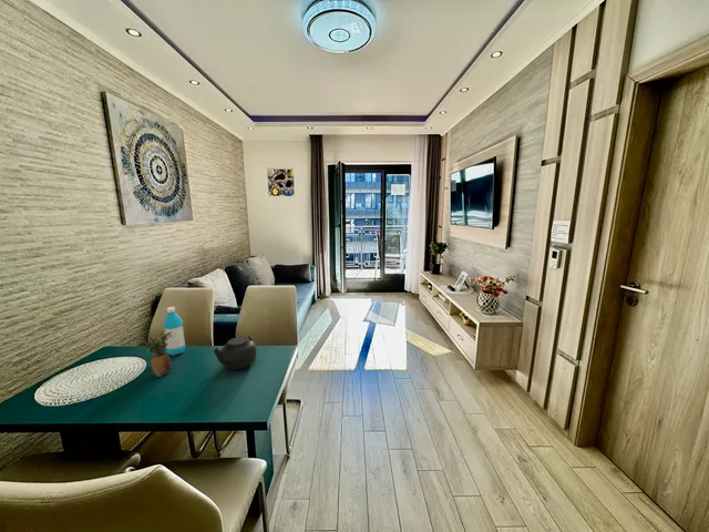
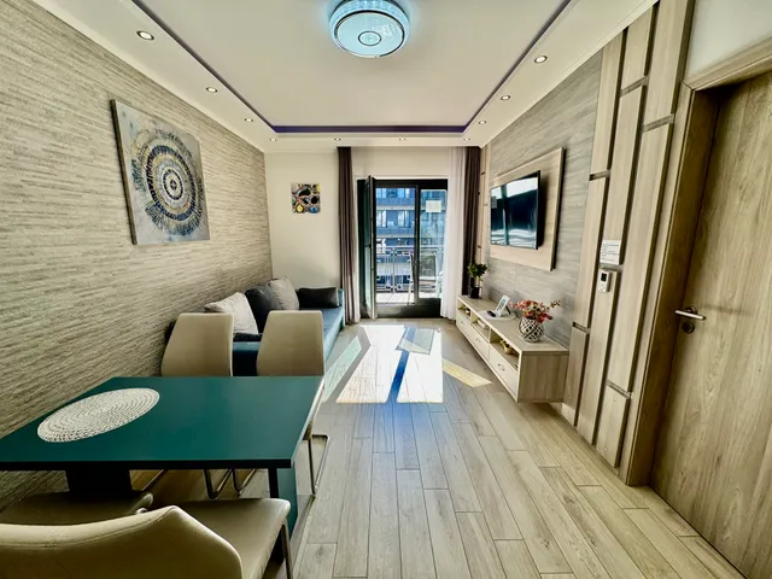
- water bottle (173, 330)
- teapot (235, 354)
- fruit (160, 352)
